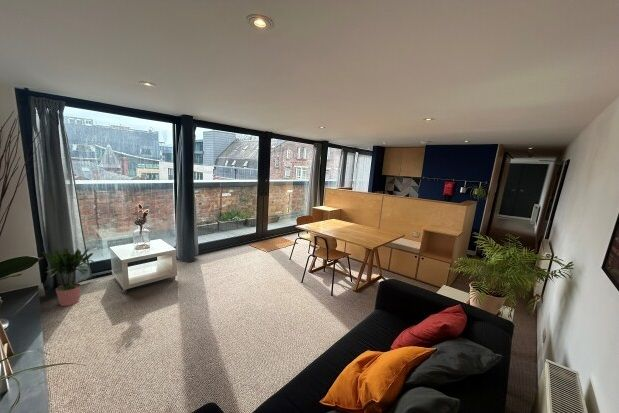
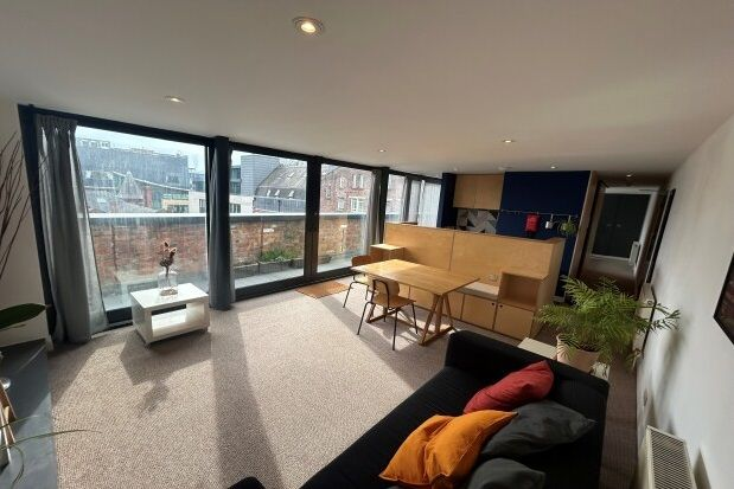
- potted plant (73, 273)
